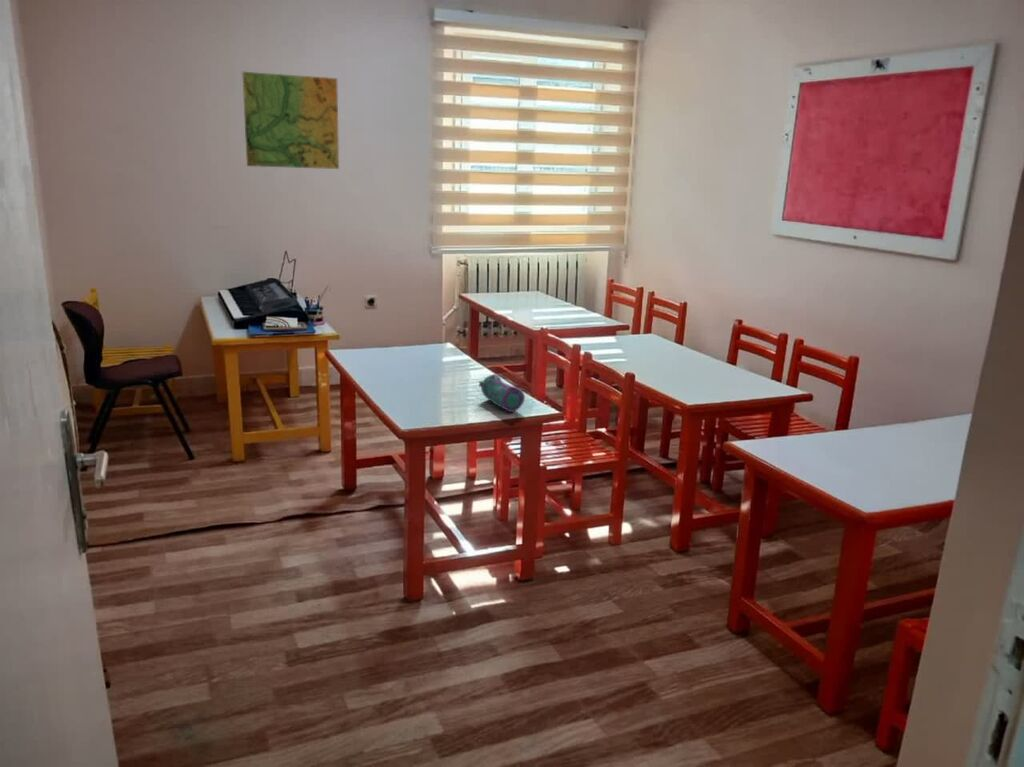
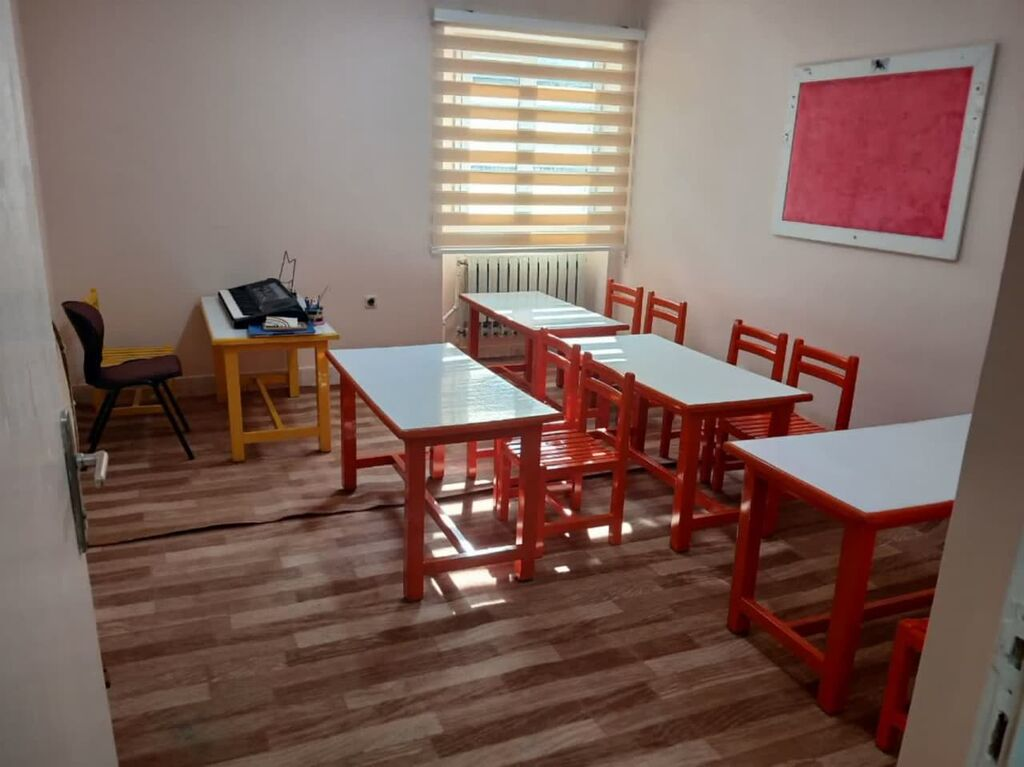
- map (292, 121)
- pencil case (501, 392)
